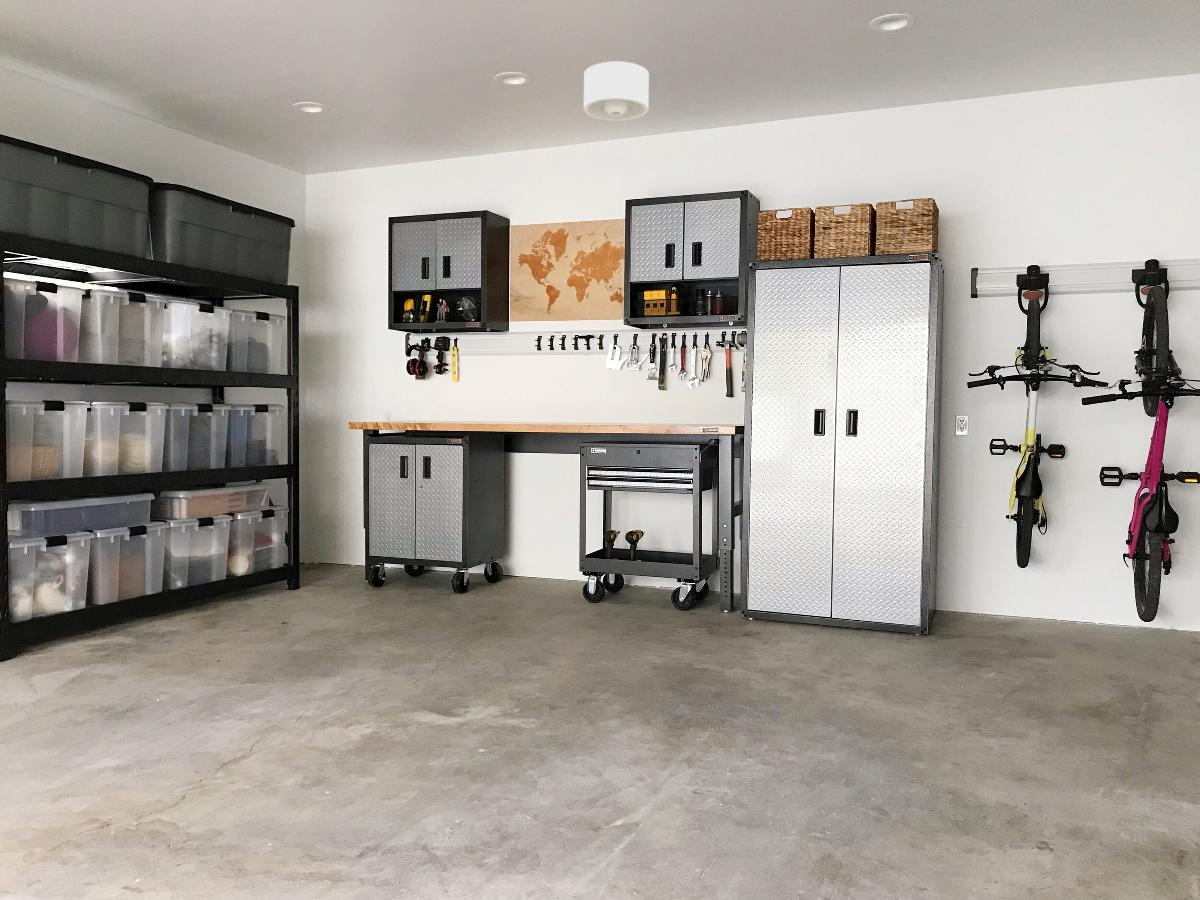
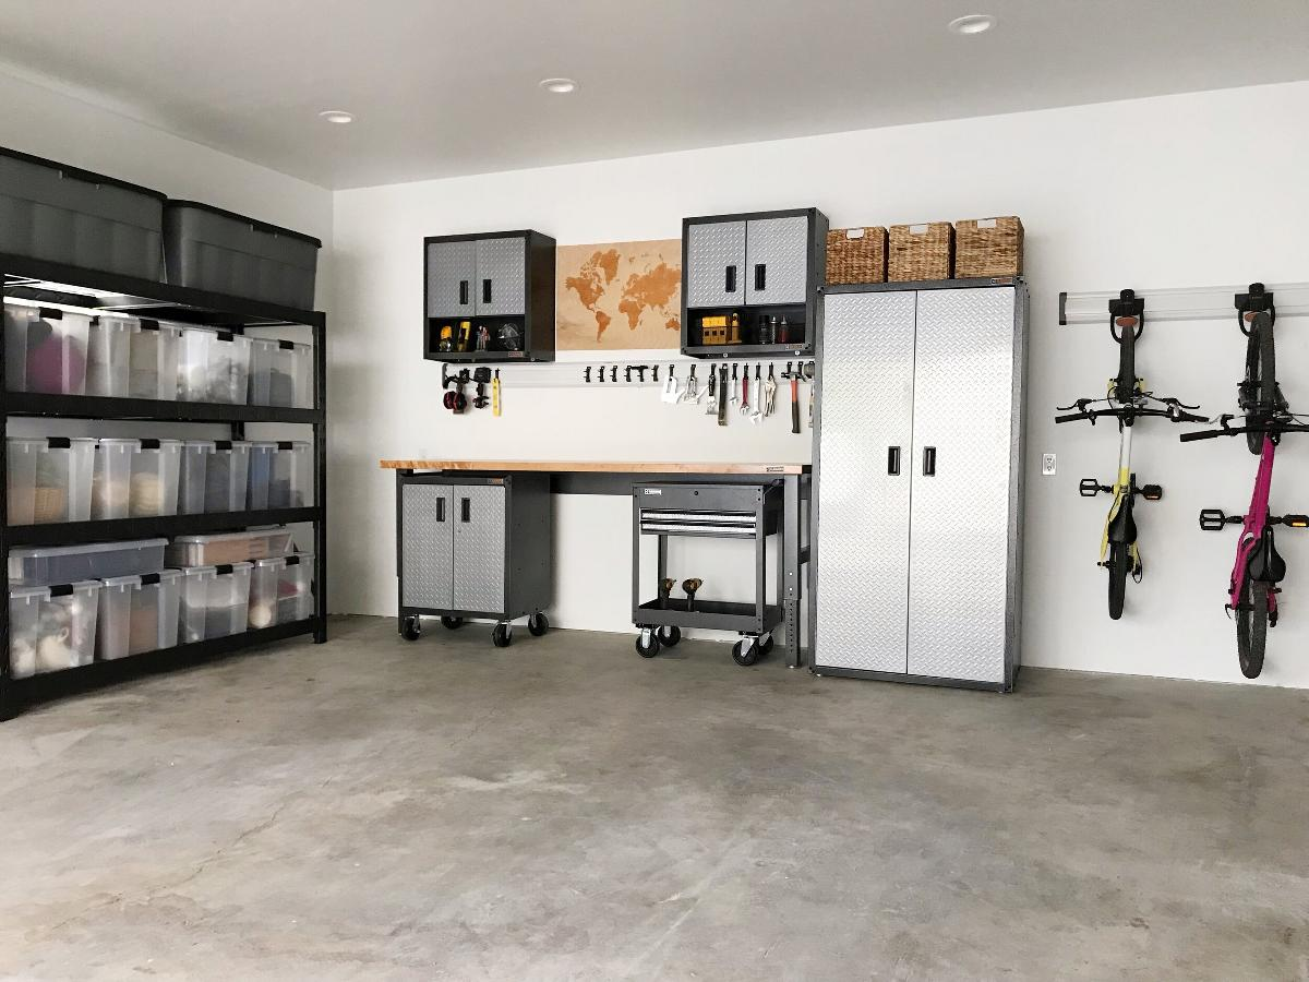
- ceiling light (616, 94)
